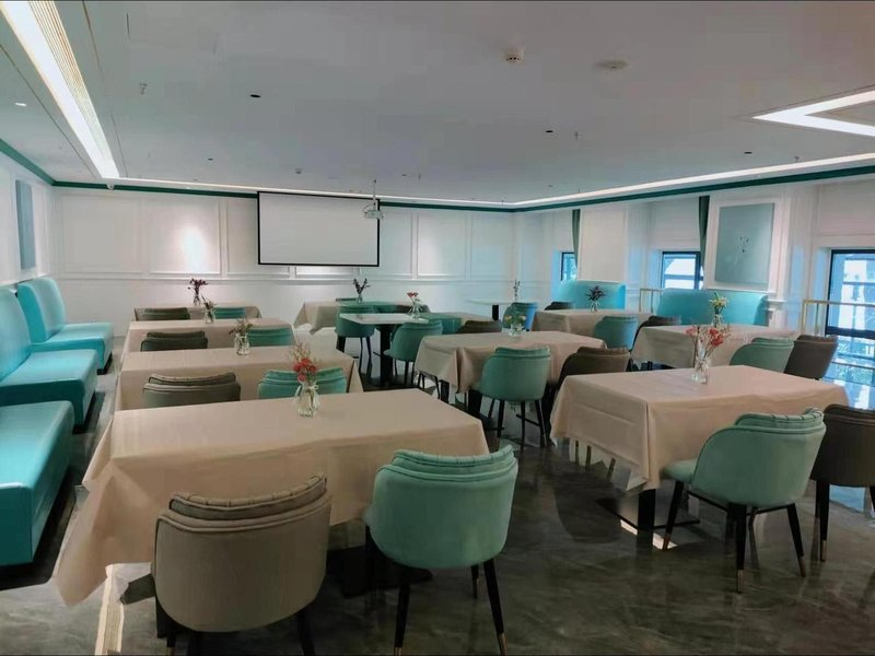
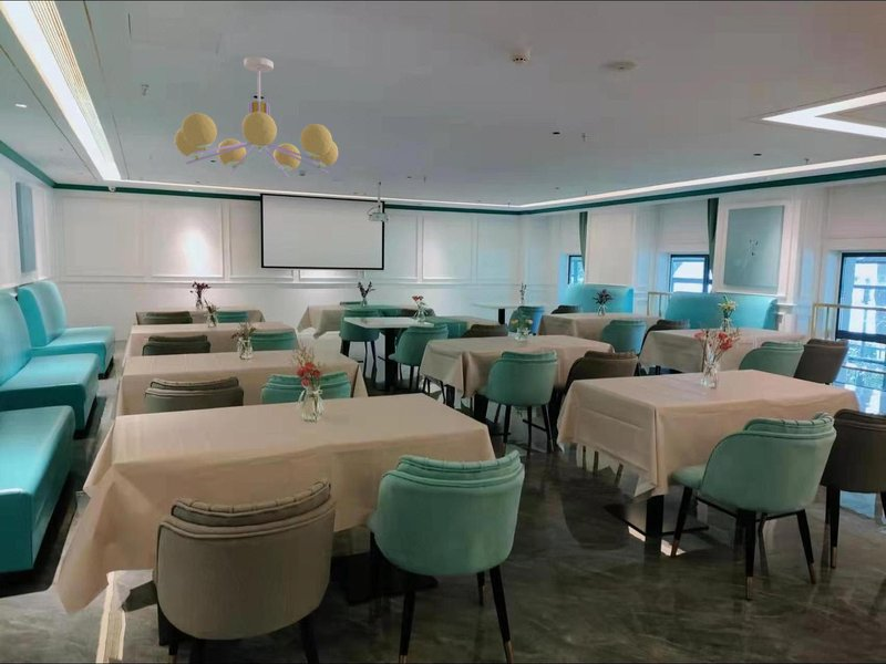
+ chandelier (259, 113)
